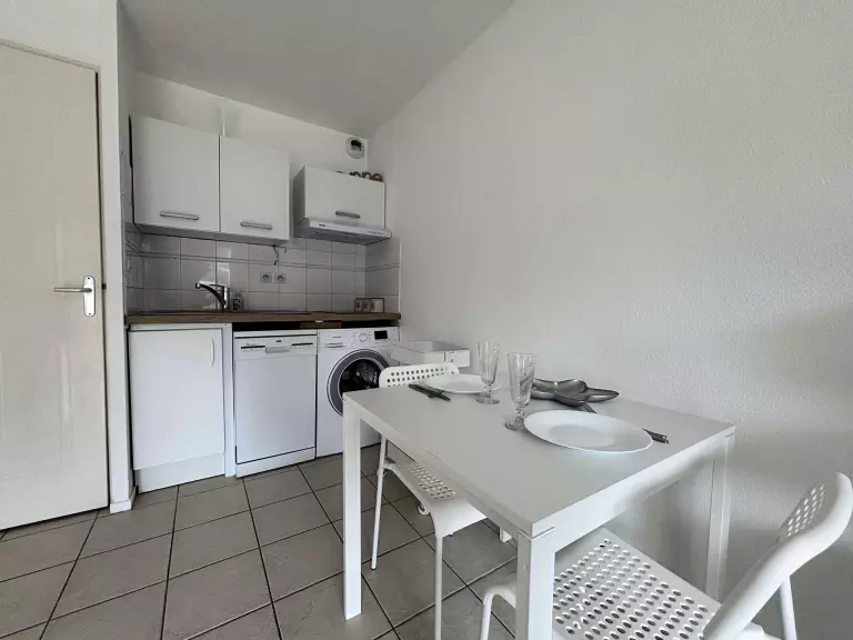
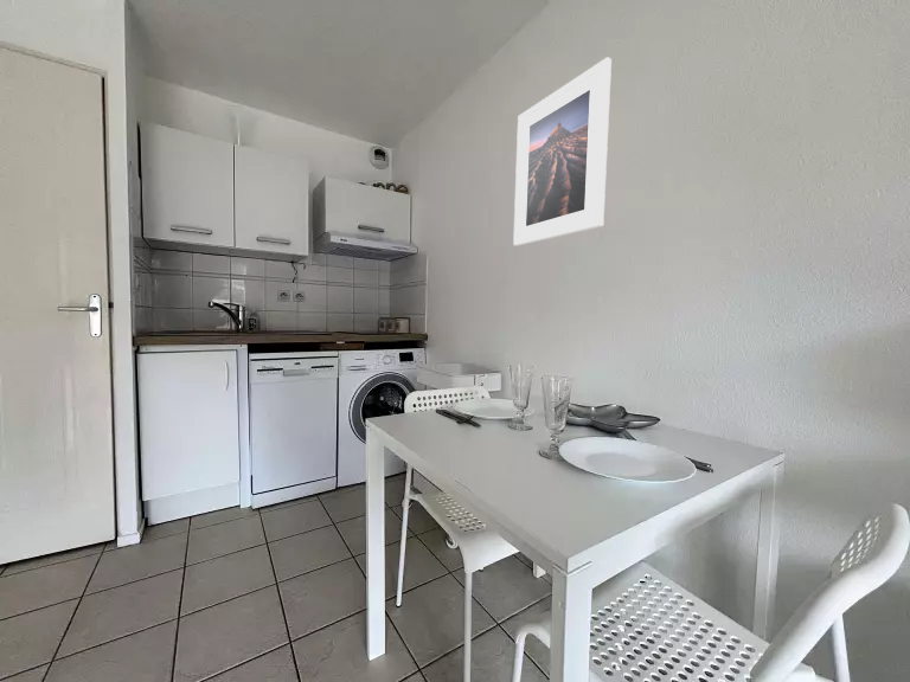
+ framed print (556, 165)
